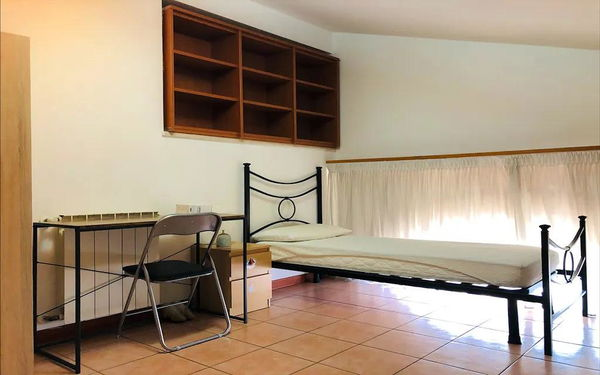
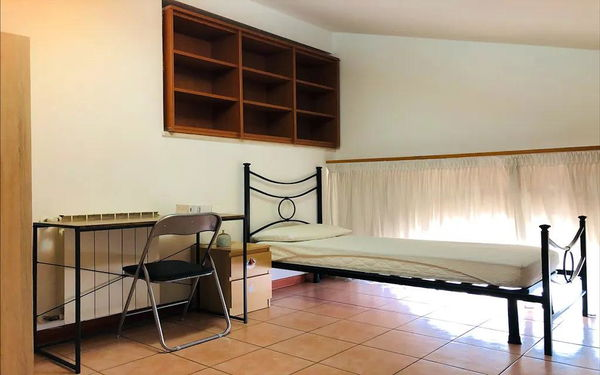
- slippers (178, 310)
